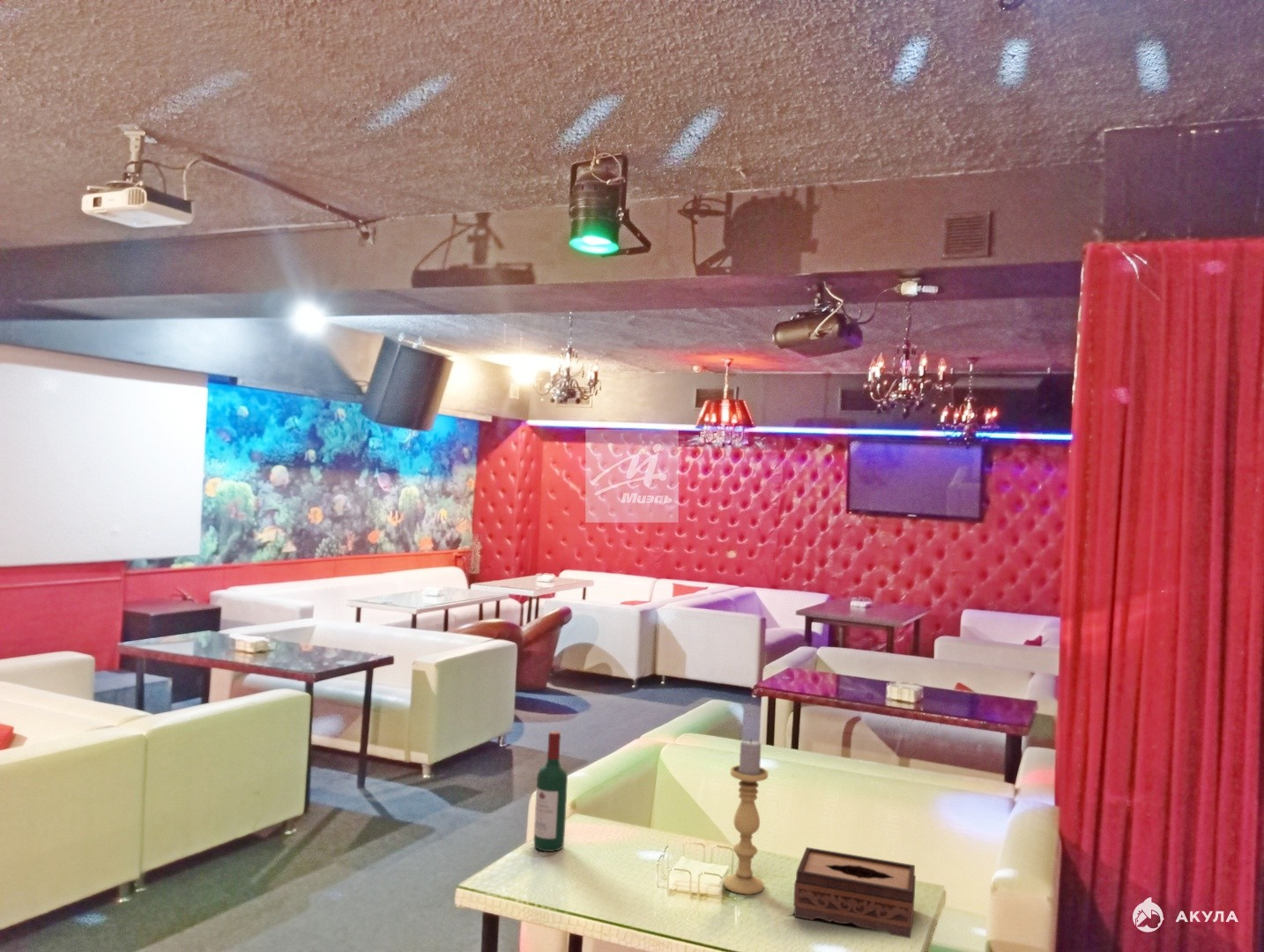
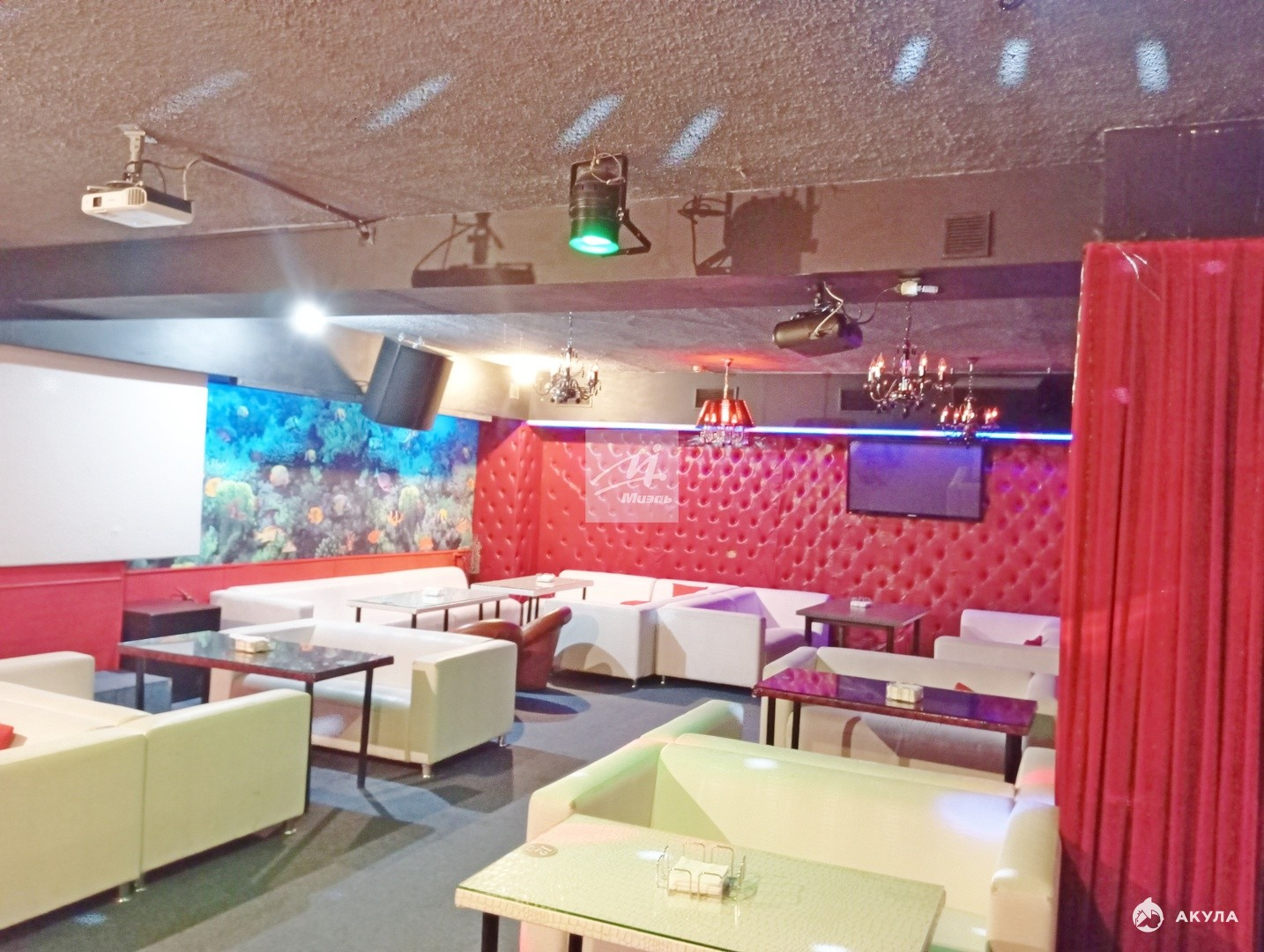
- candle holder (747, 812)
- wine bottle (551, 789)
- tissue box (855, 890)
